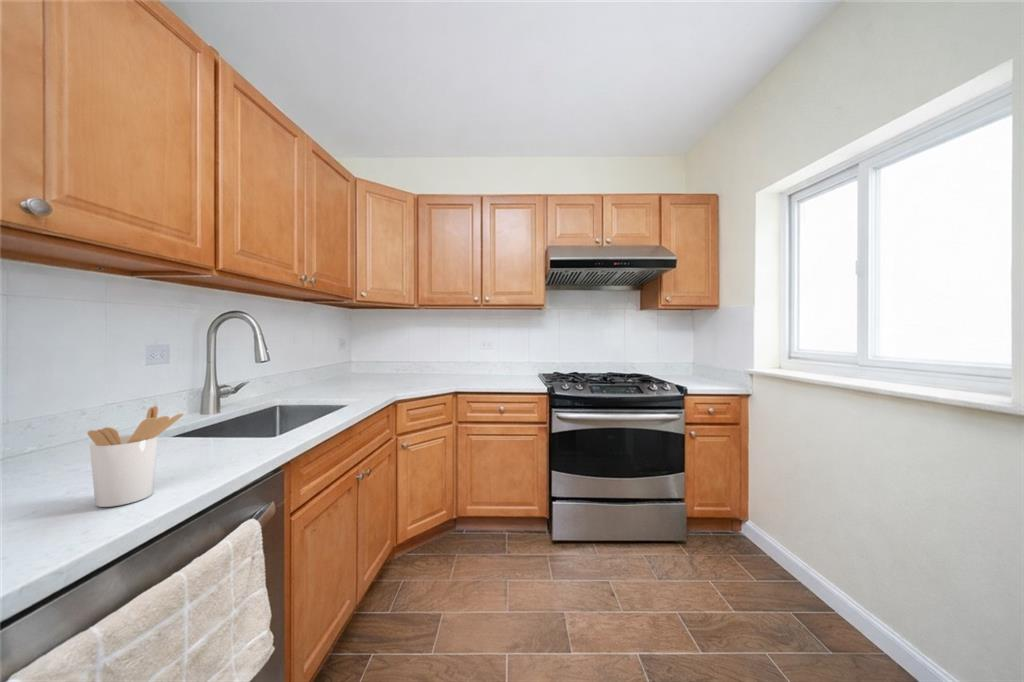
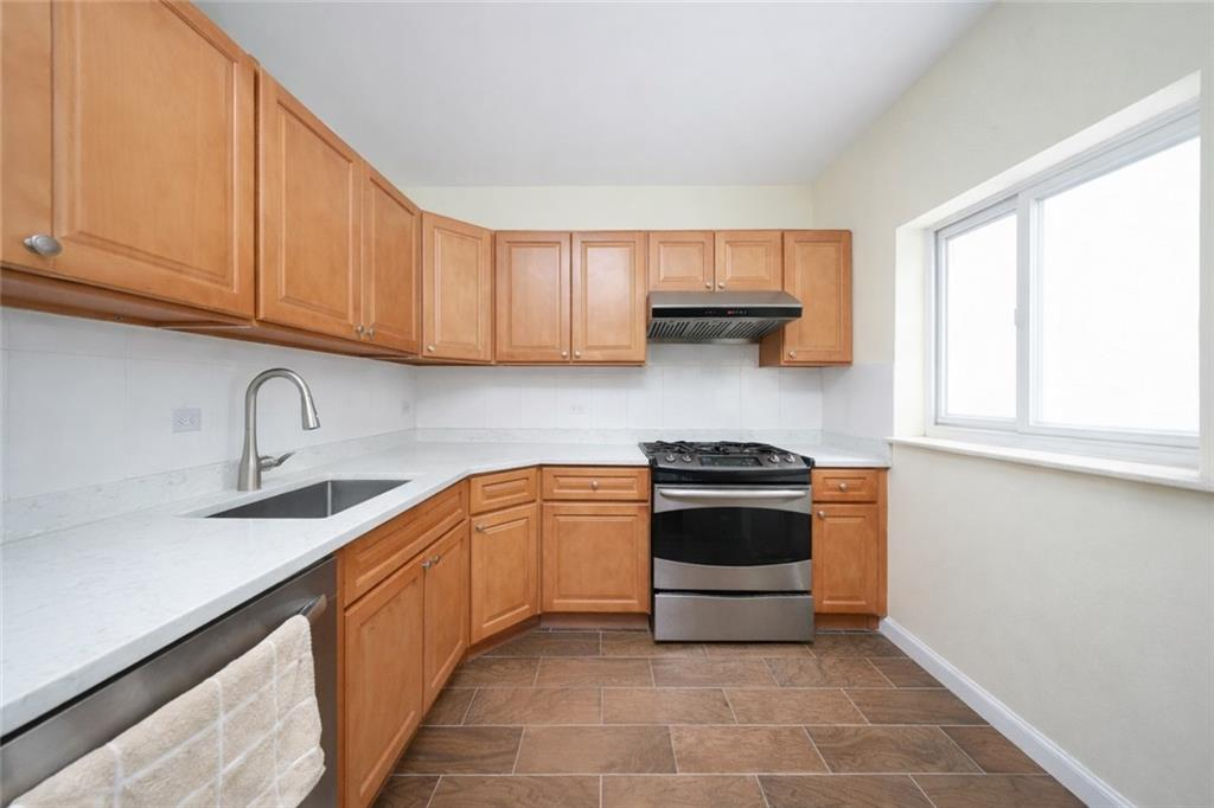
- utensil holder (137, 454)
